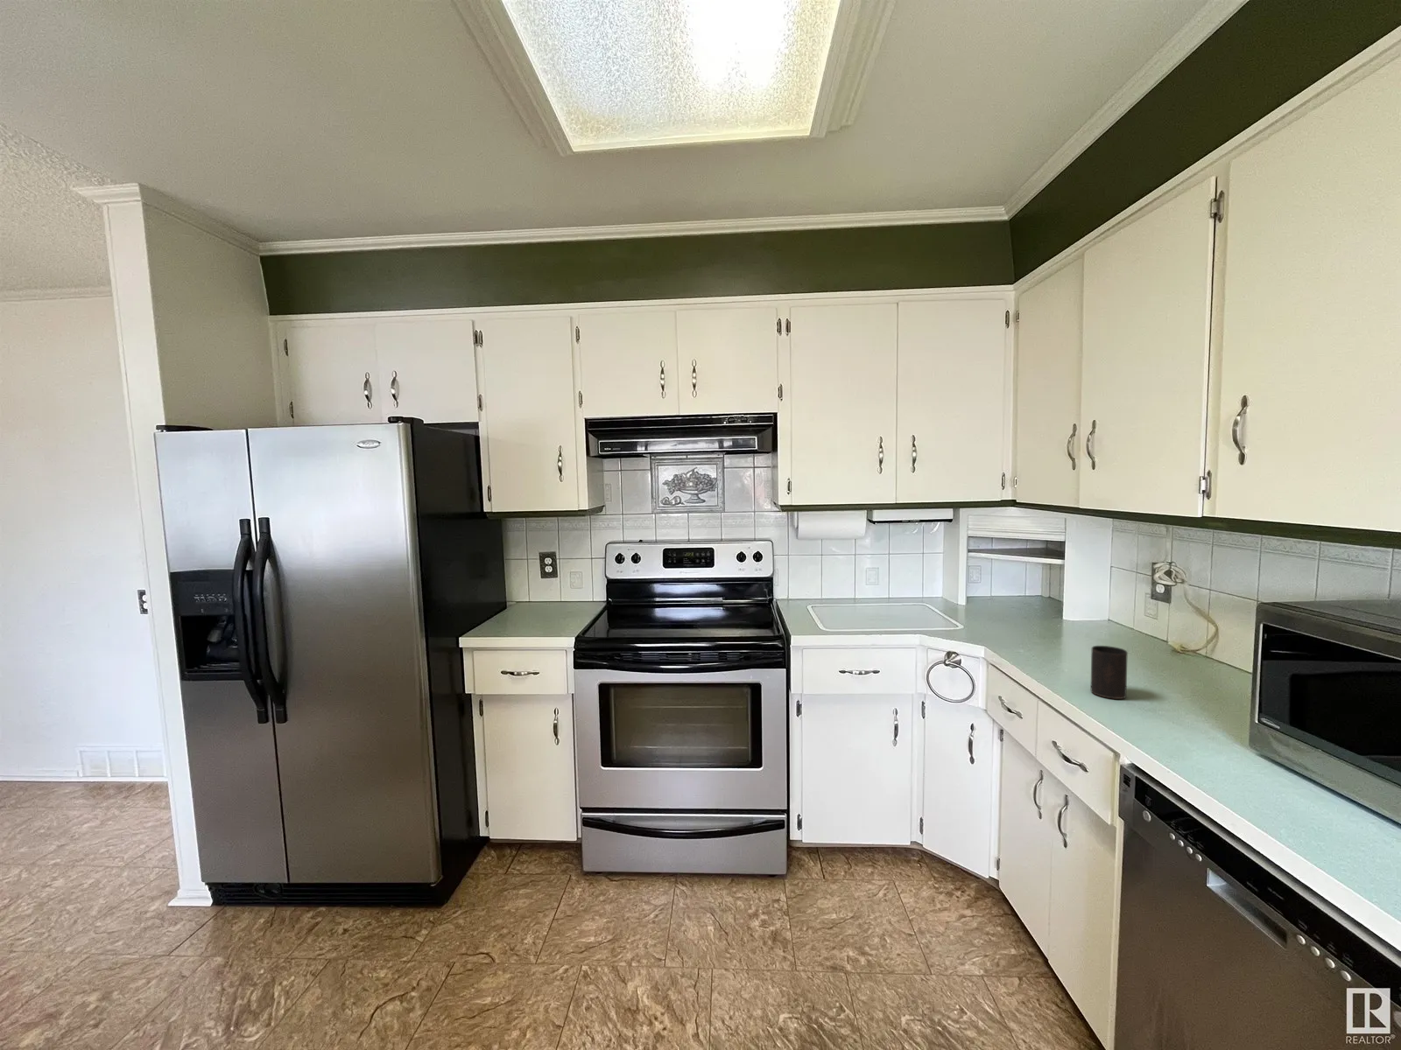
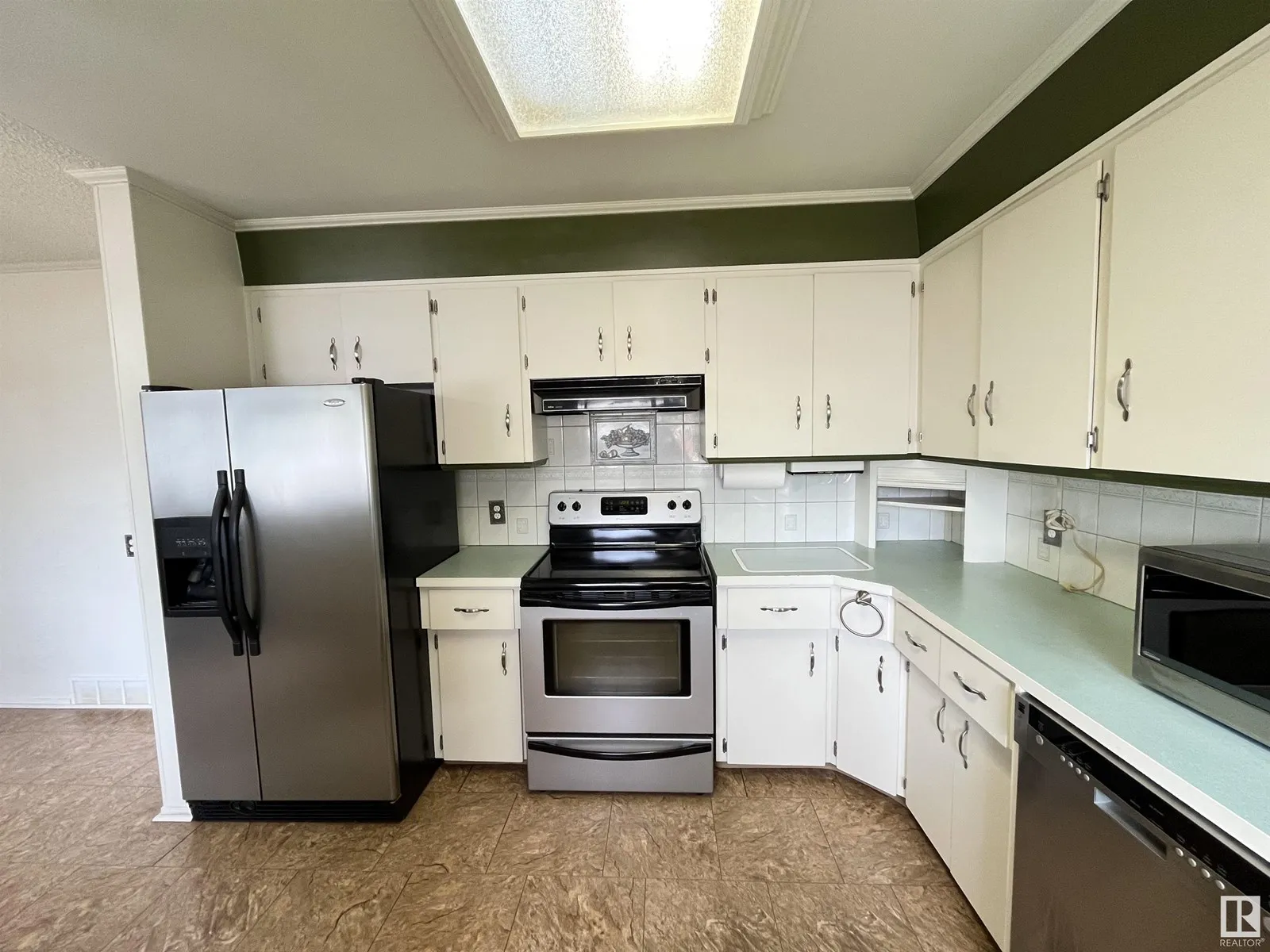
- cup (1109, 671)
